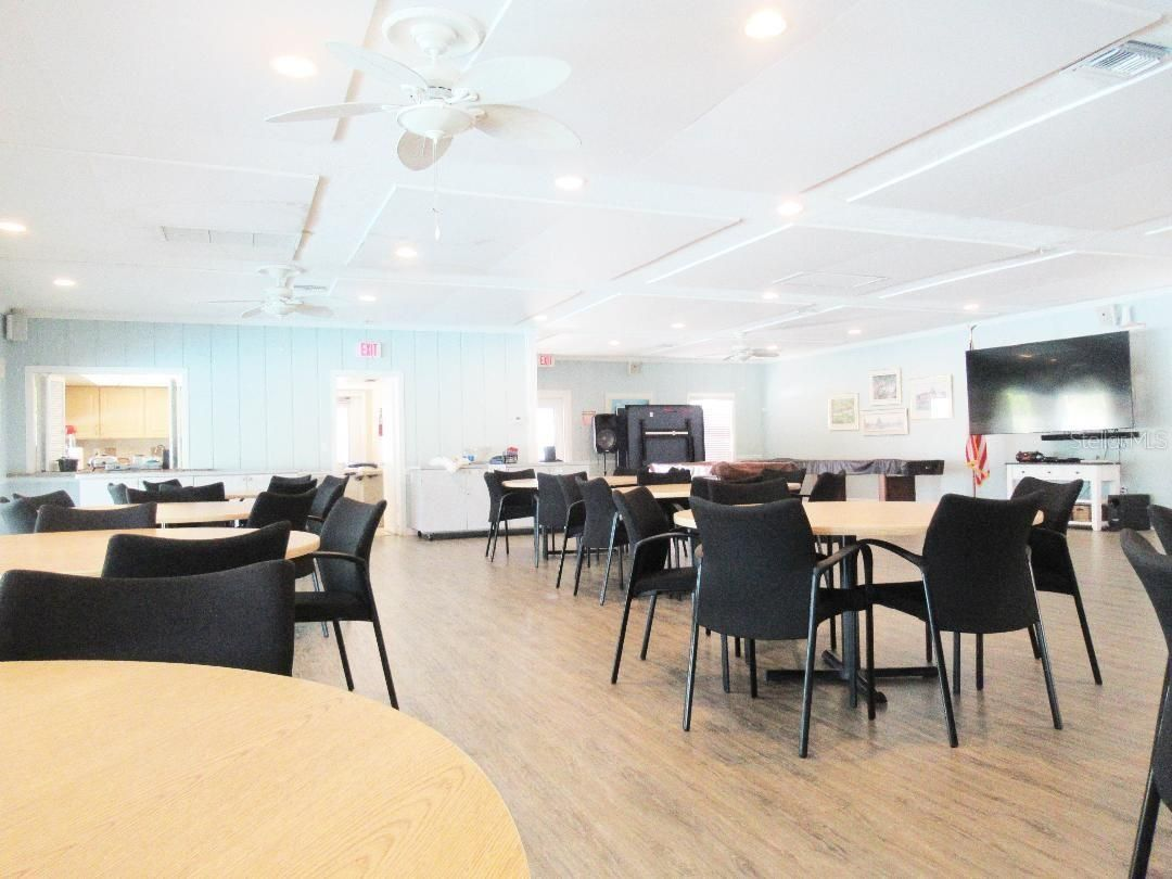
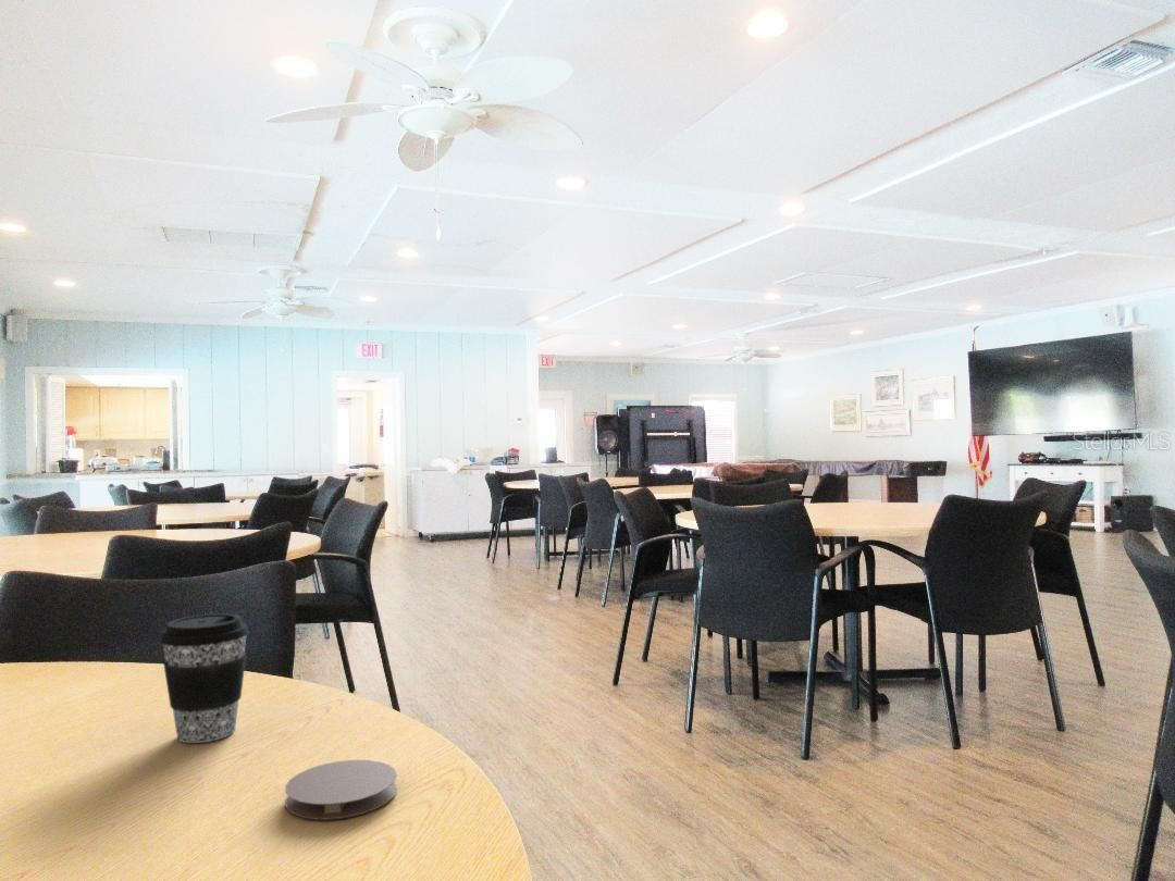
+ coffee cup (205, 677)
+ coaster (342, 787)
